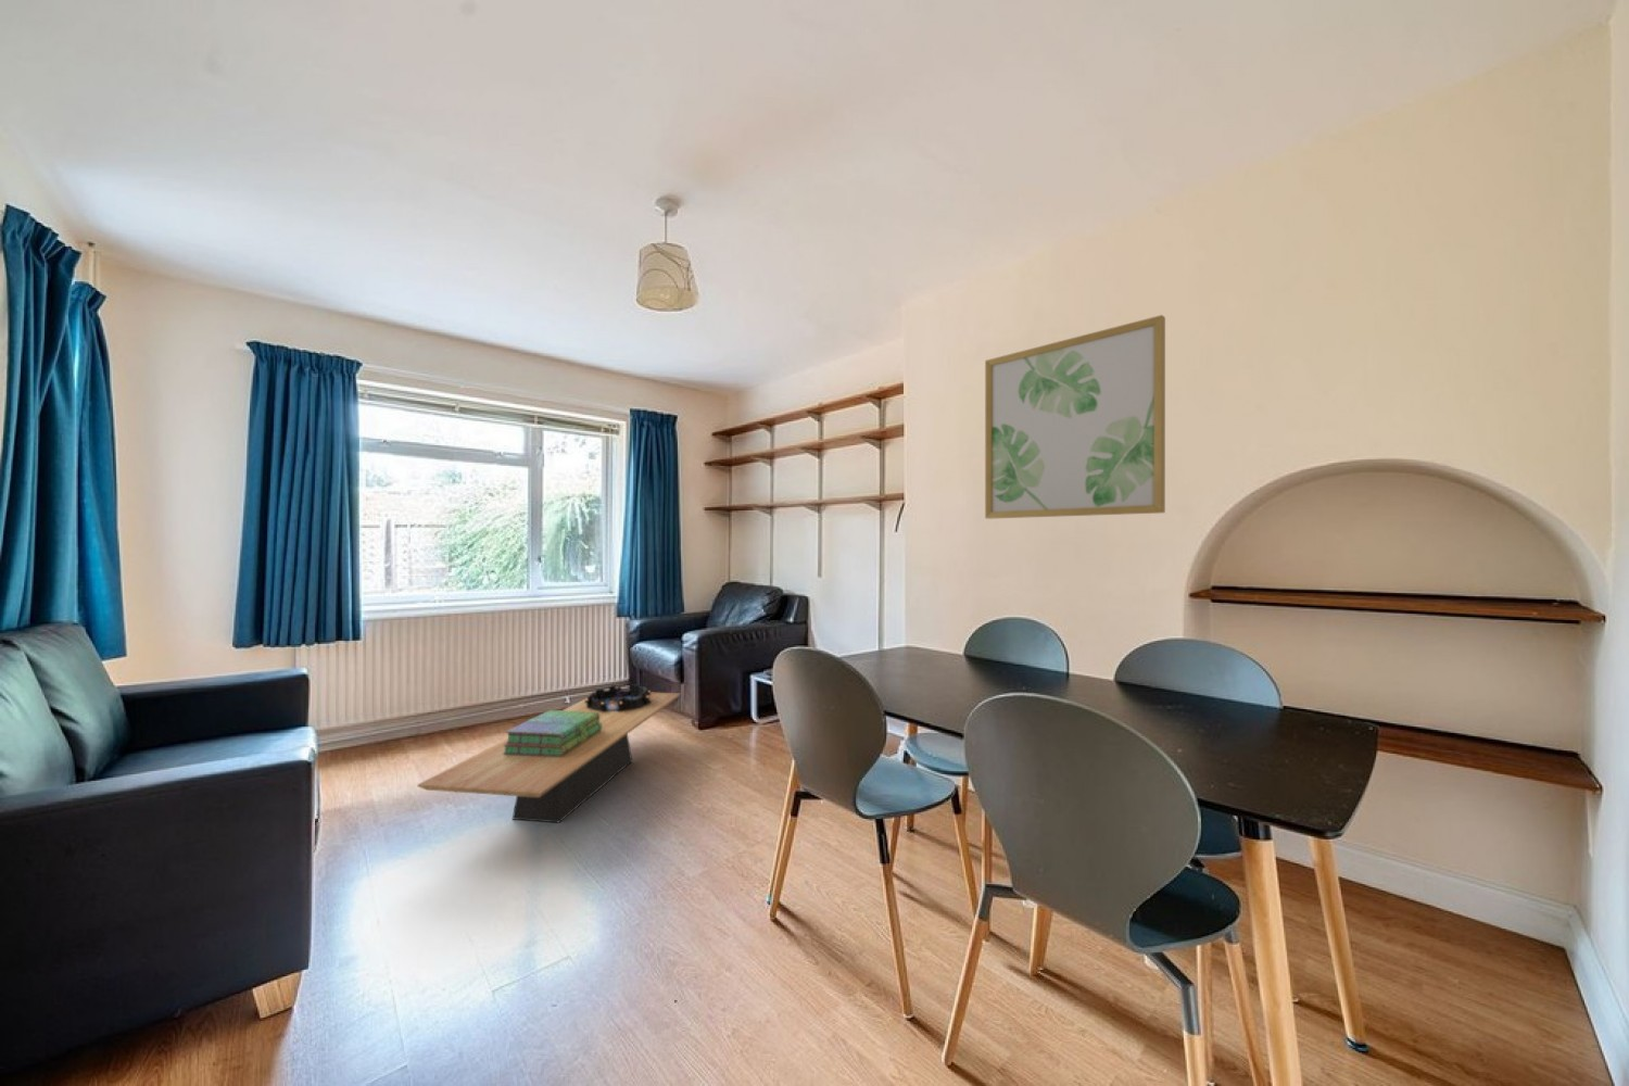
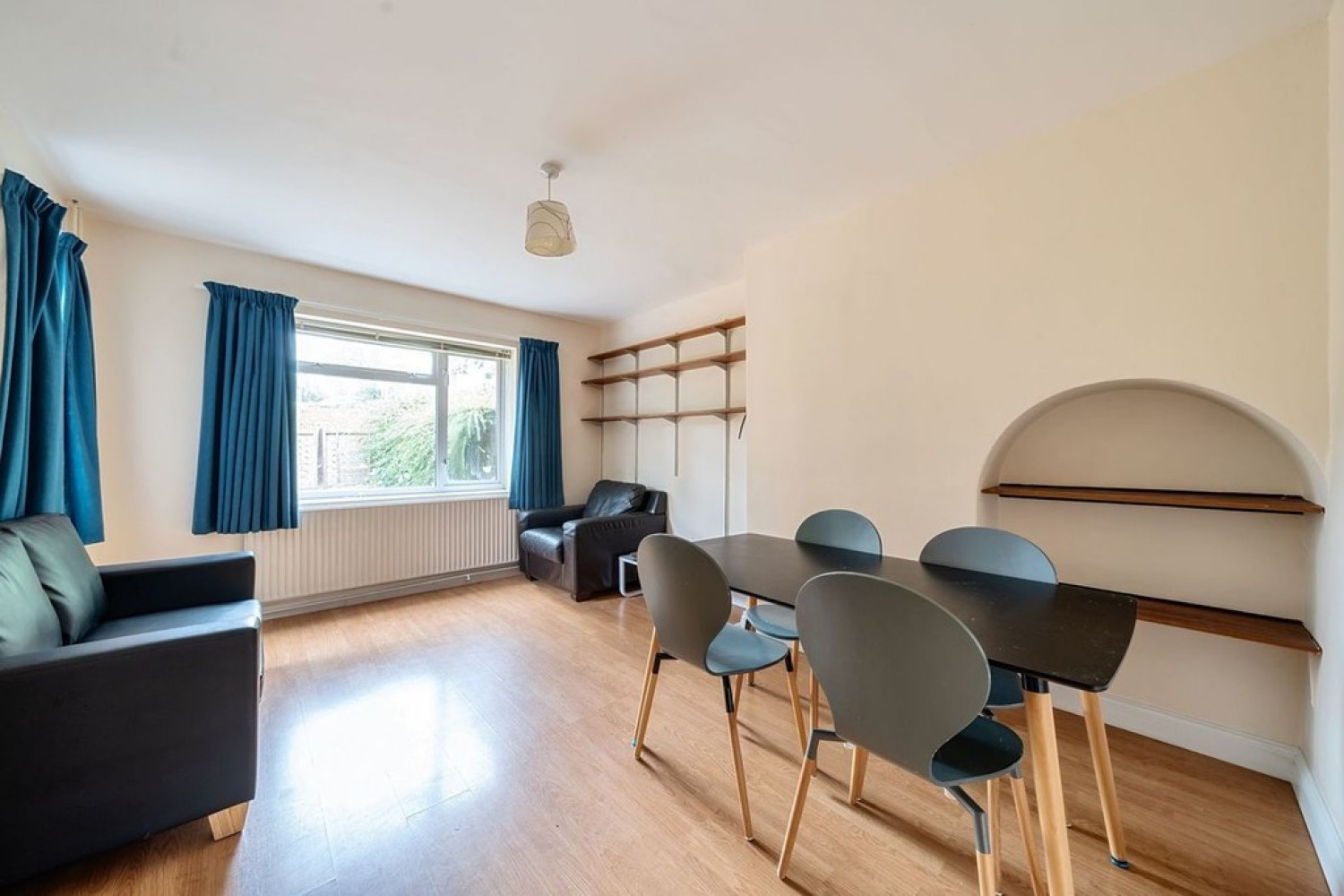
- stack of books (555, 731)
- decorative bowl (621, 696)
- coffee table (579, 758)
- wall art (1065, 428)
